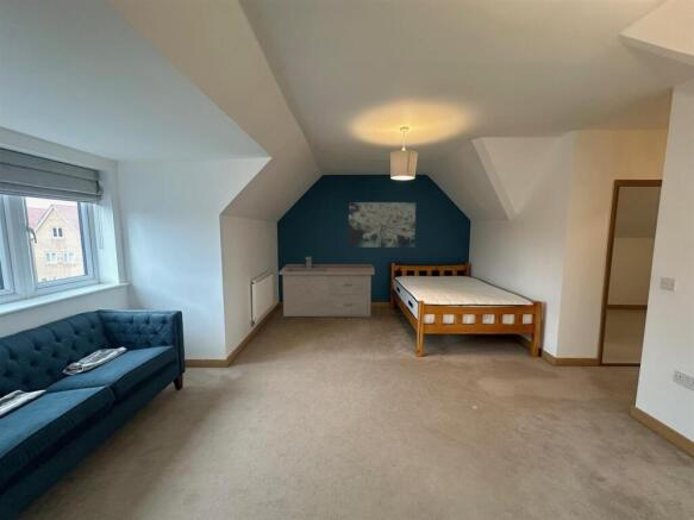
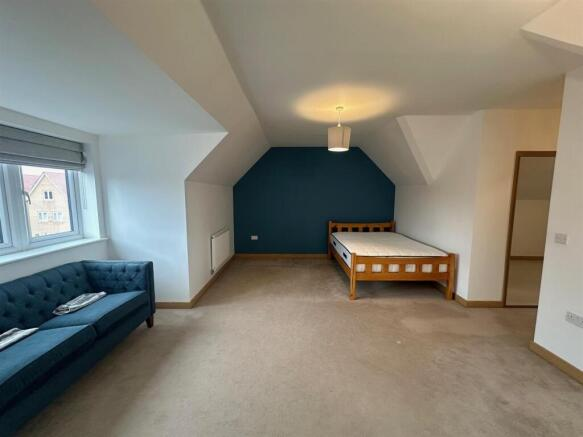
- cabinet (327, 284)
- wall art (381, 225)
